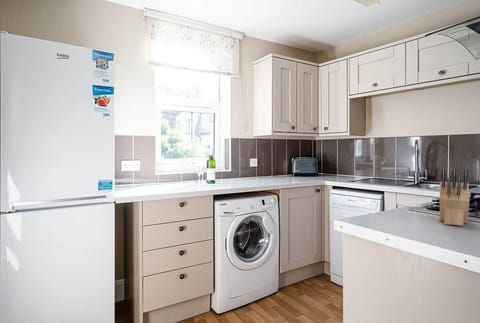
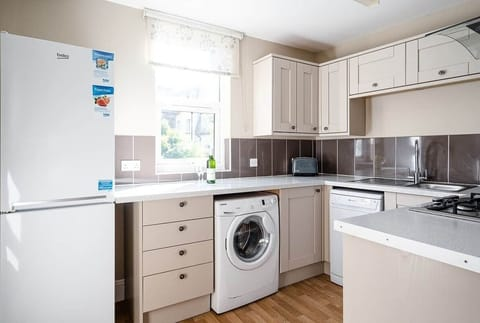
- knife block (453, 195)
